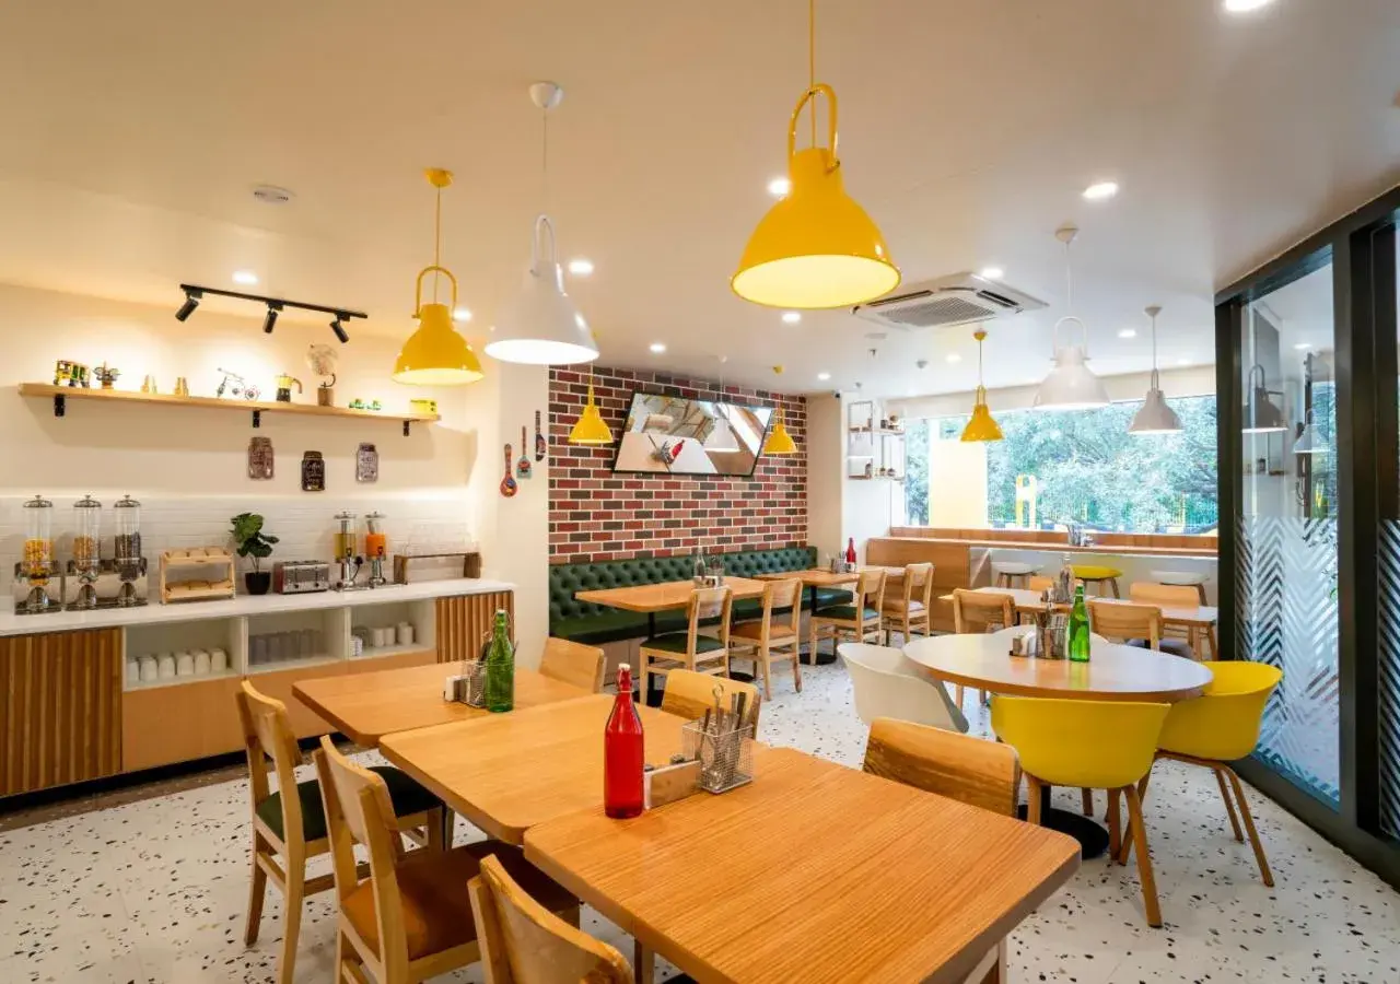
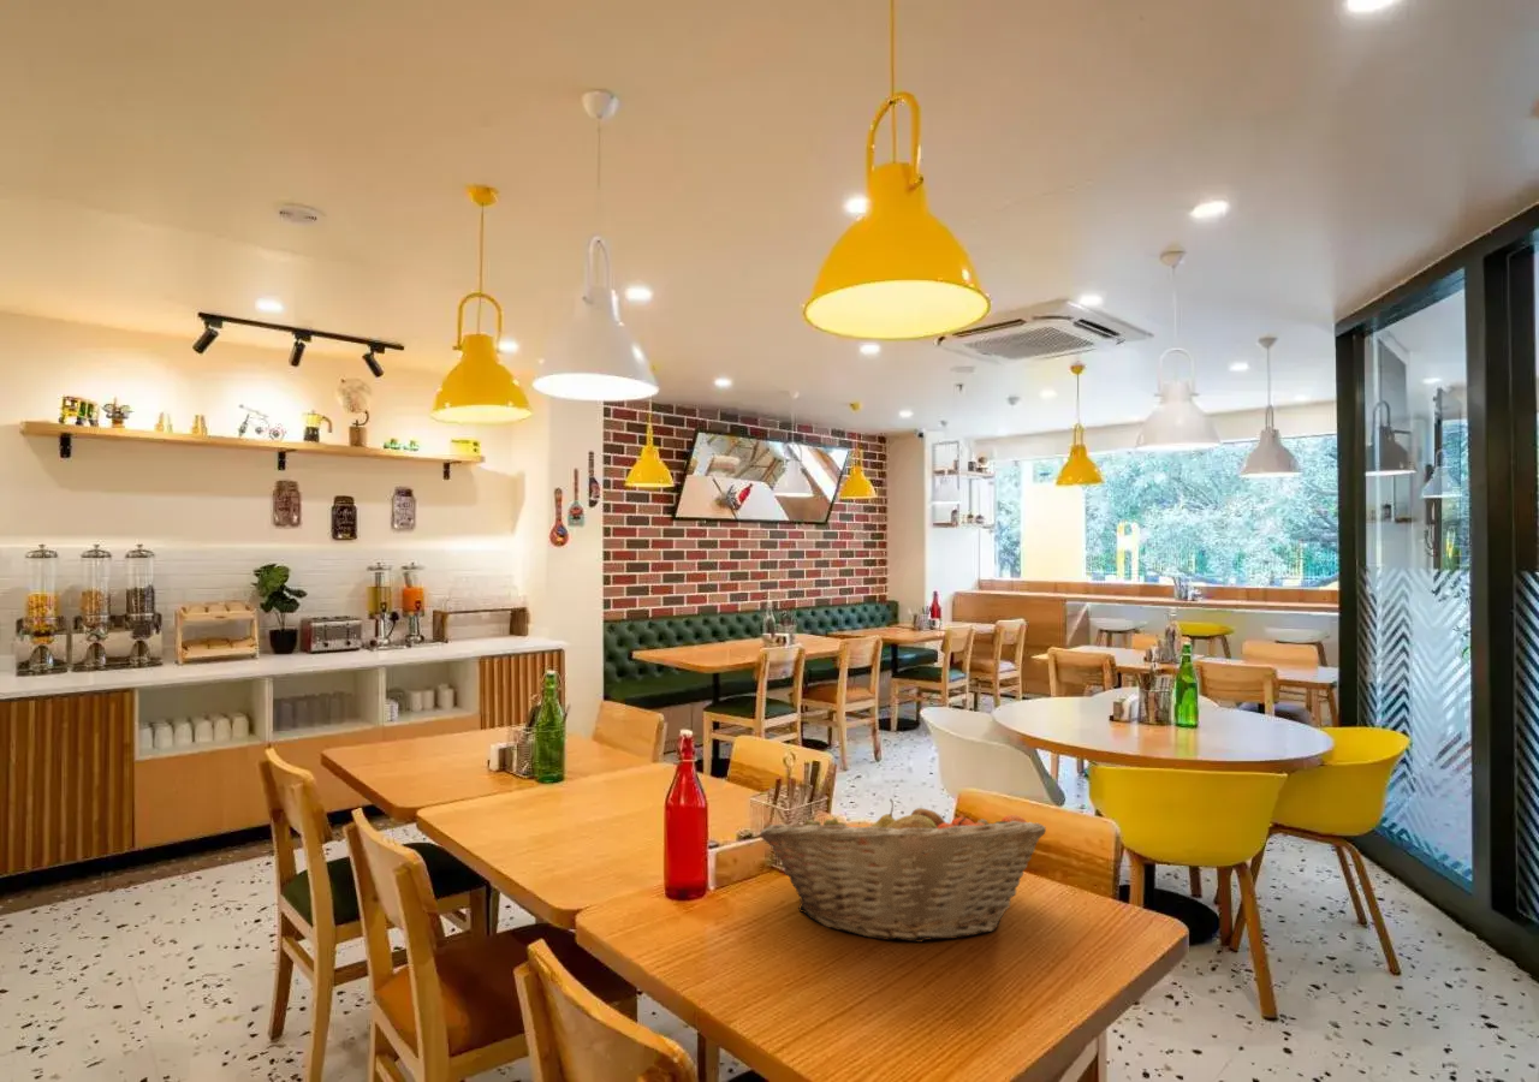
+ fruit basket (901, 854)
